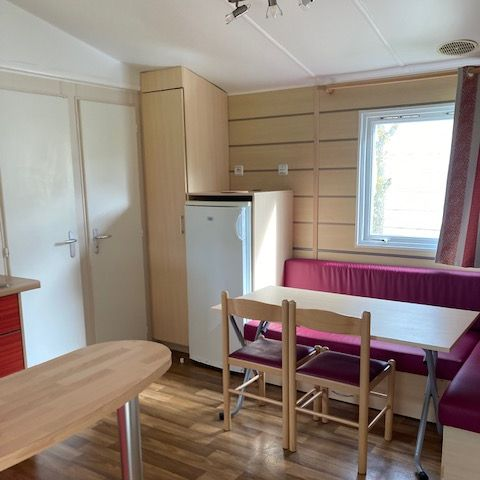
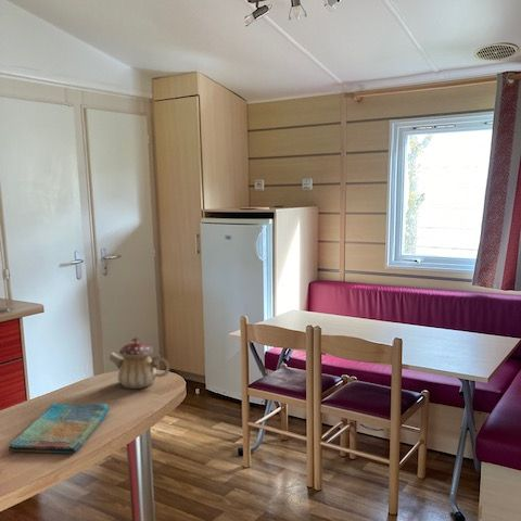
+ teapot (139, 360)
+ dish towel (63, 425)
